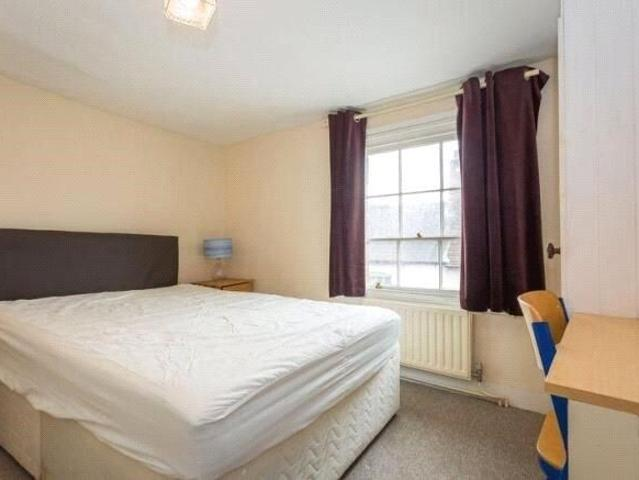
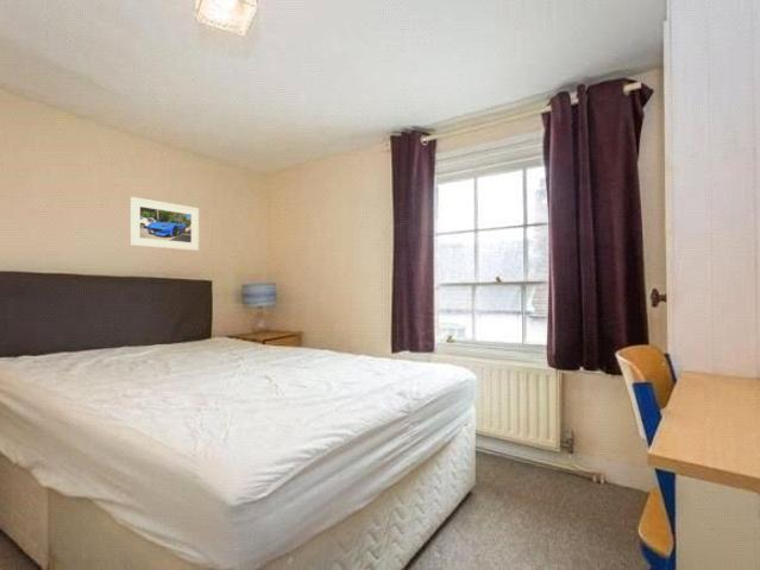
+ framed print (167, 224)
